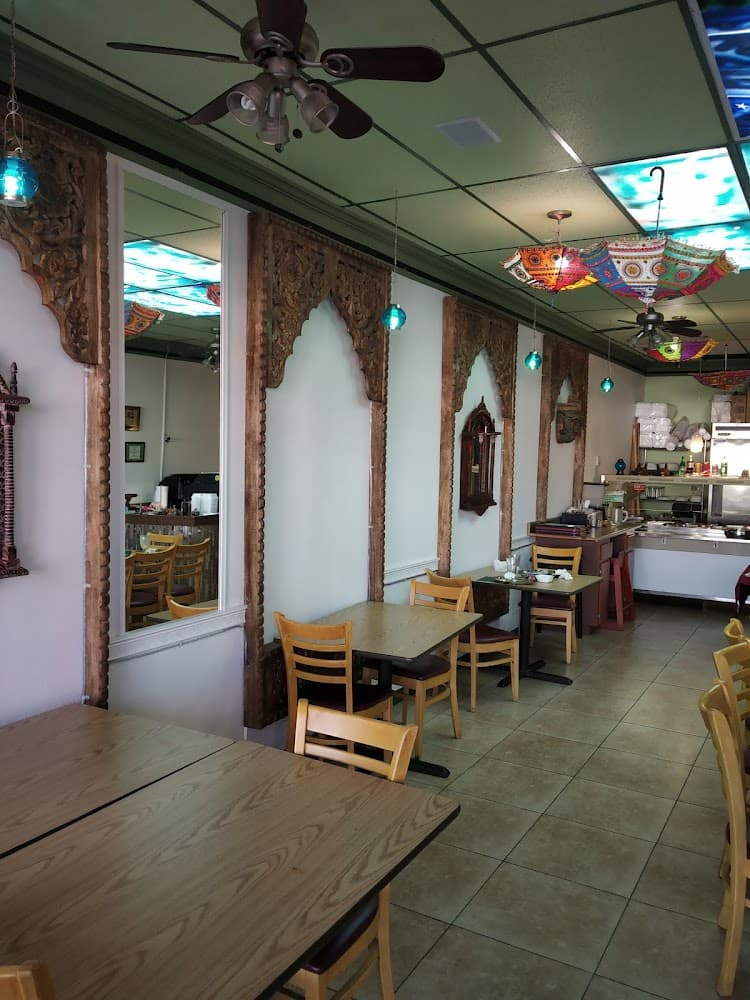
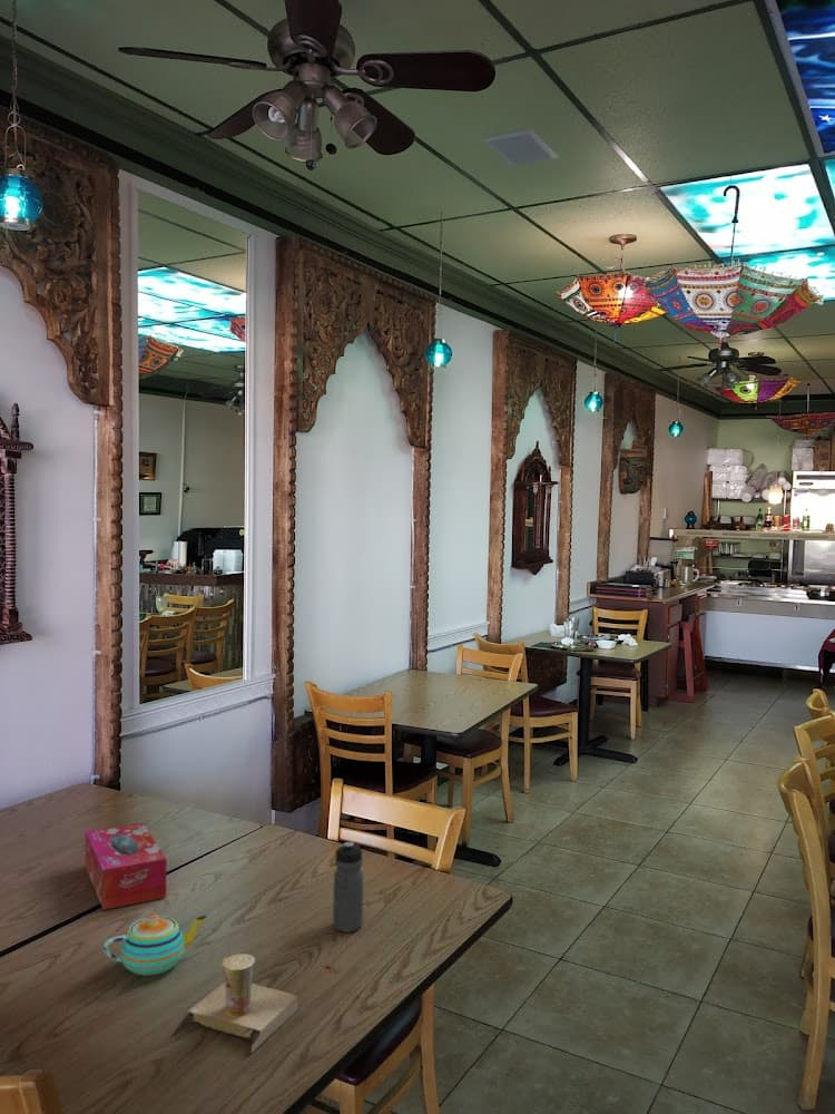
+ cup (236, 991)
+ water bottle (348, 883)
+ teapot (156, 939)
+ tissue box (124, 862)
